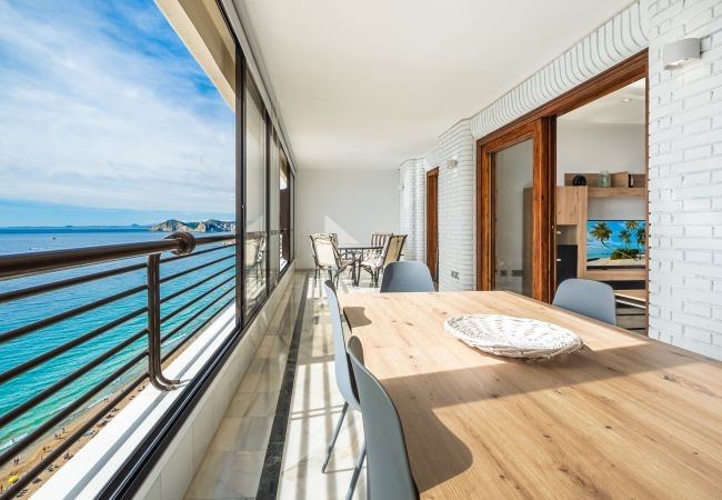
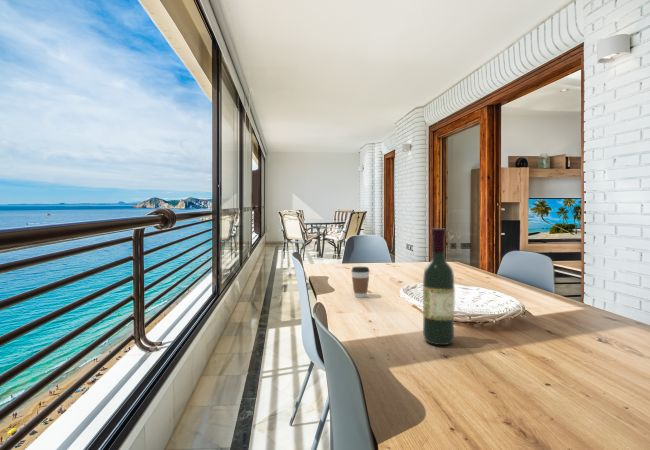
+ coffee cup (360, 281)
+ wine bottle (438, 285)
